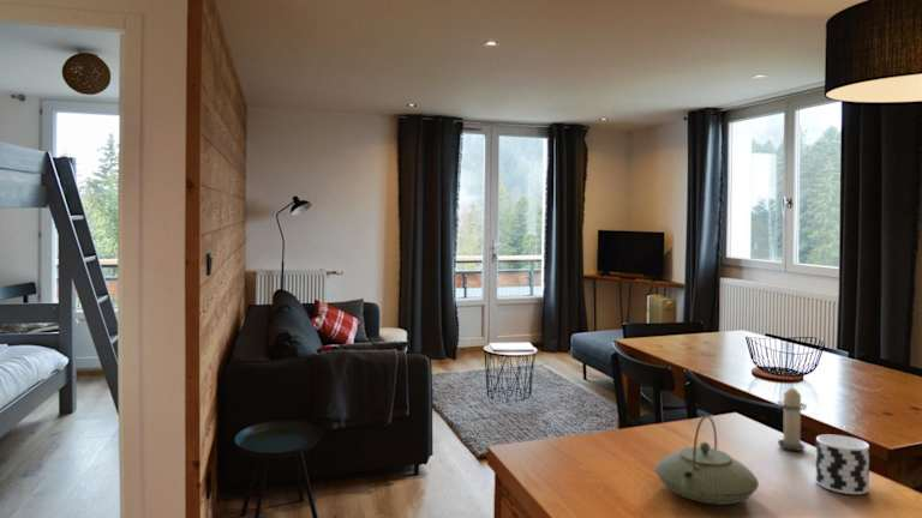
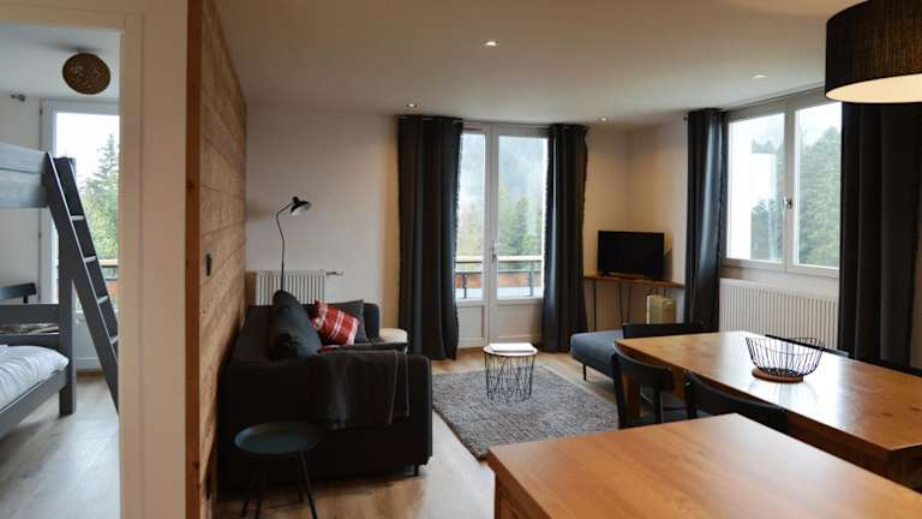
- teapot (702, 456)
- candle (791, 415)
- cup (837, 460)
